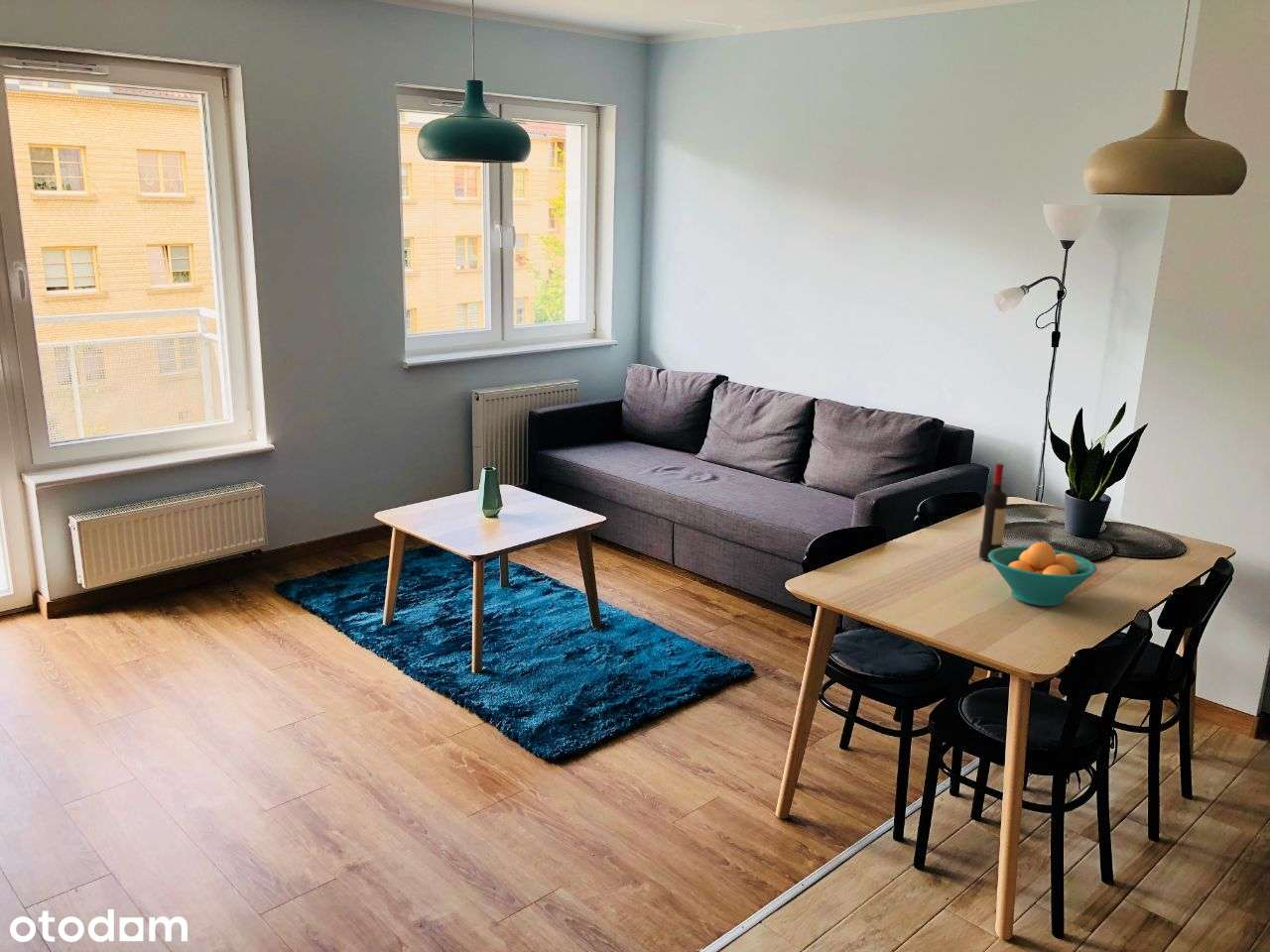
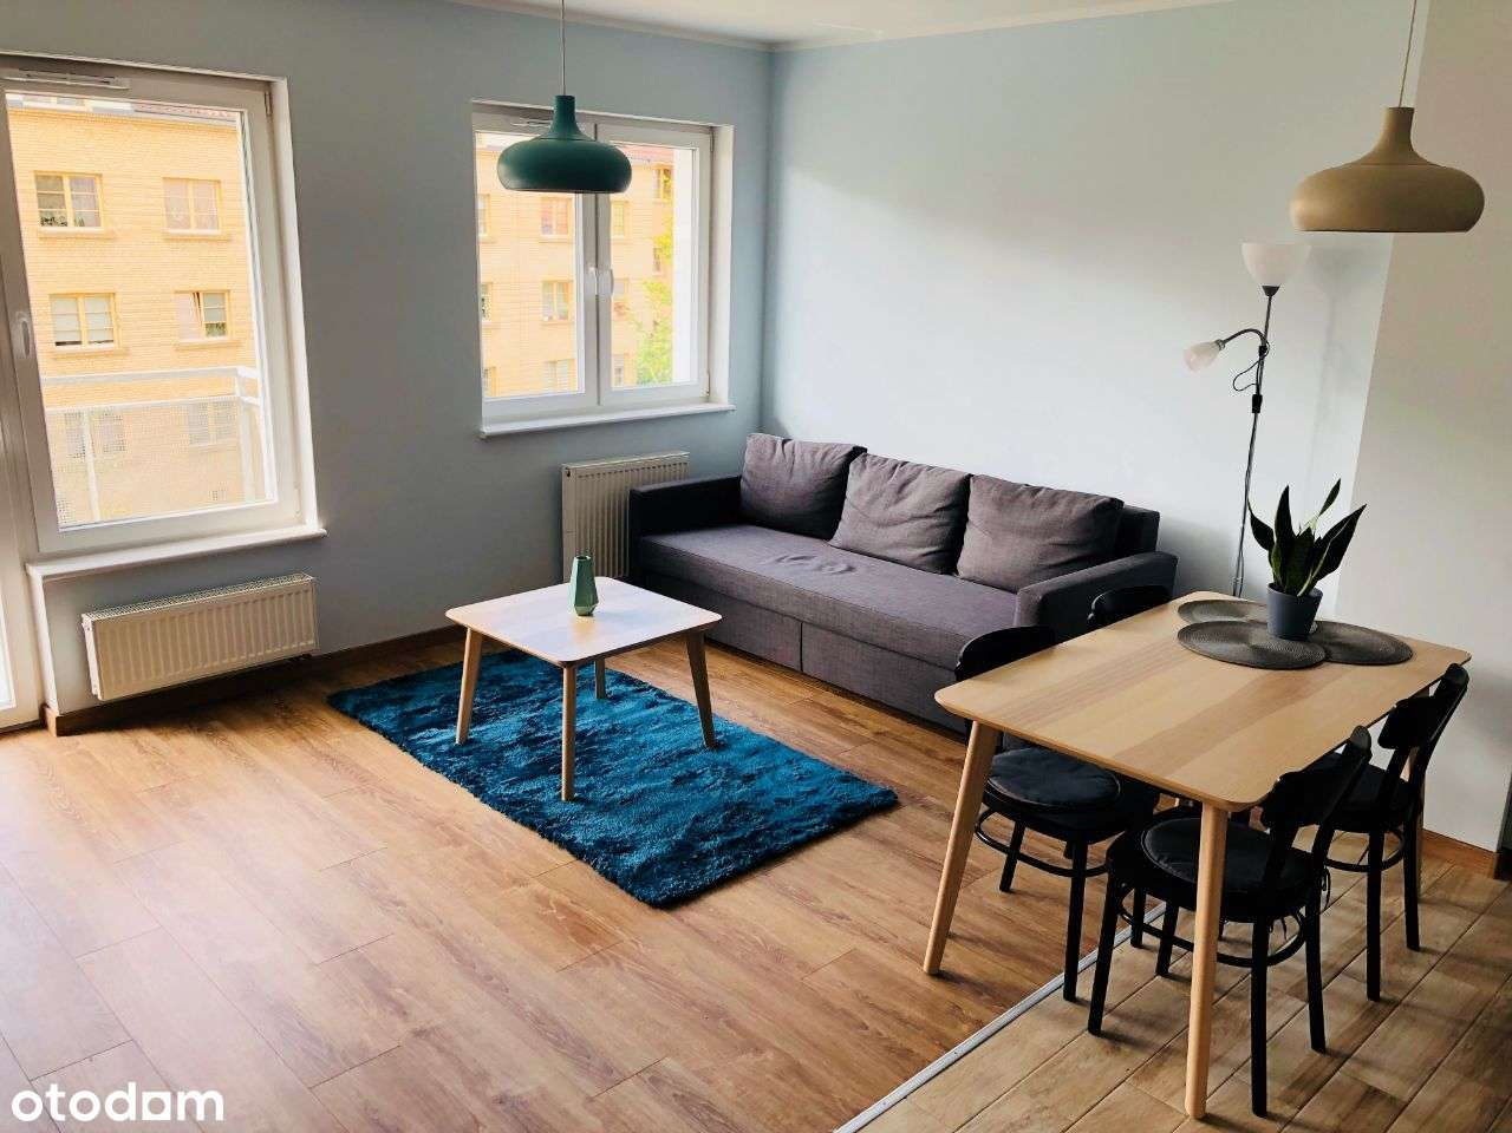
- wine bottle (994, 512)
- fruit bowl (1040, 571)
